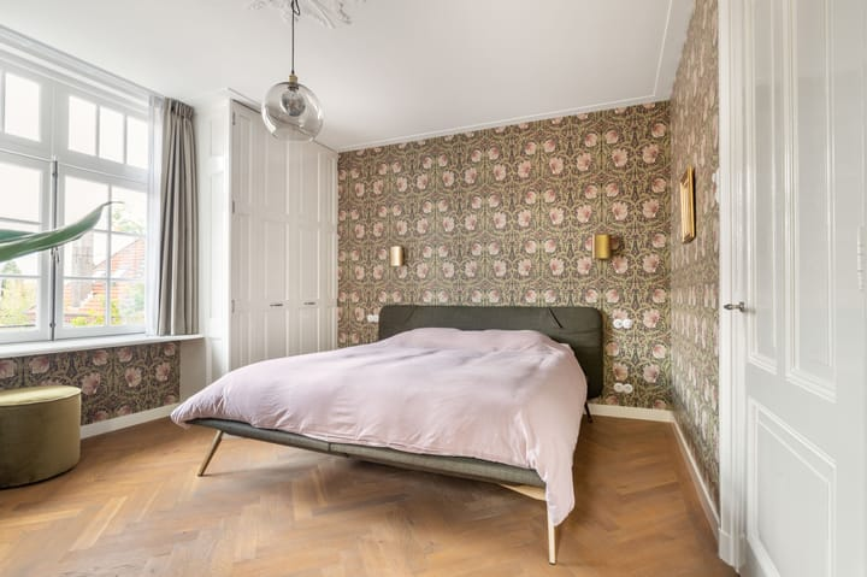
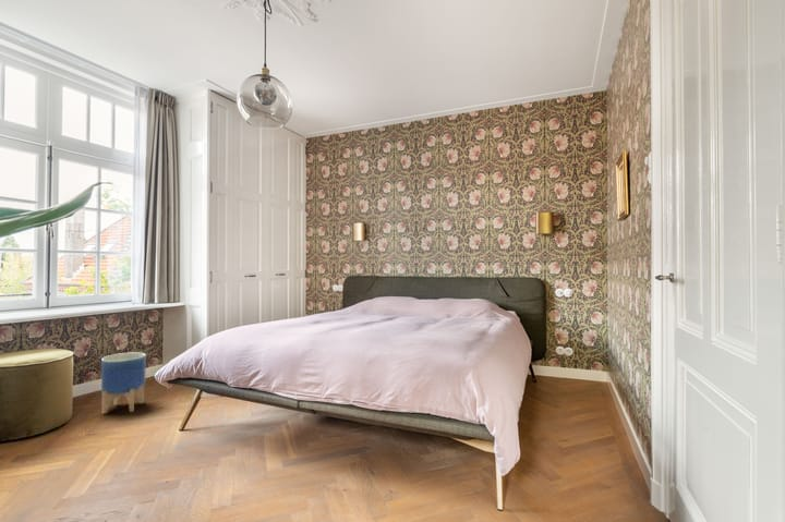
+ planter (123, 381)
